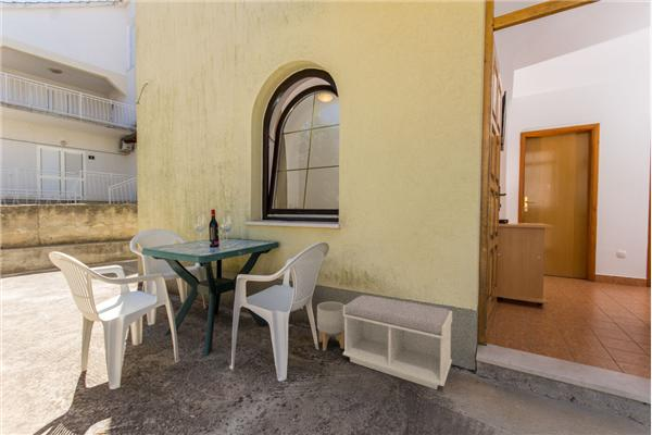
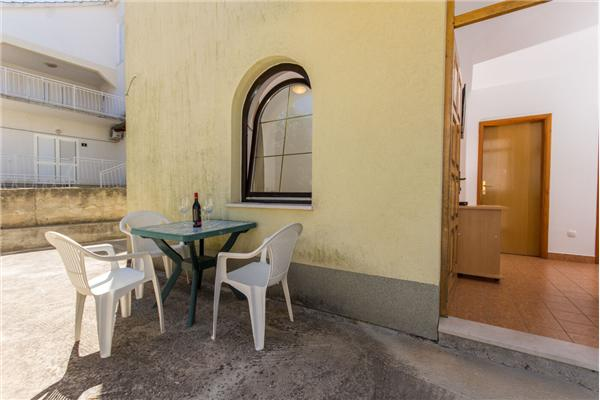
- bench (396, 335)
- planter (330, 325)
